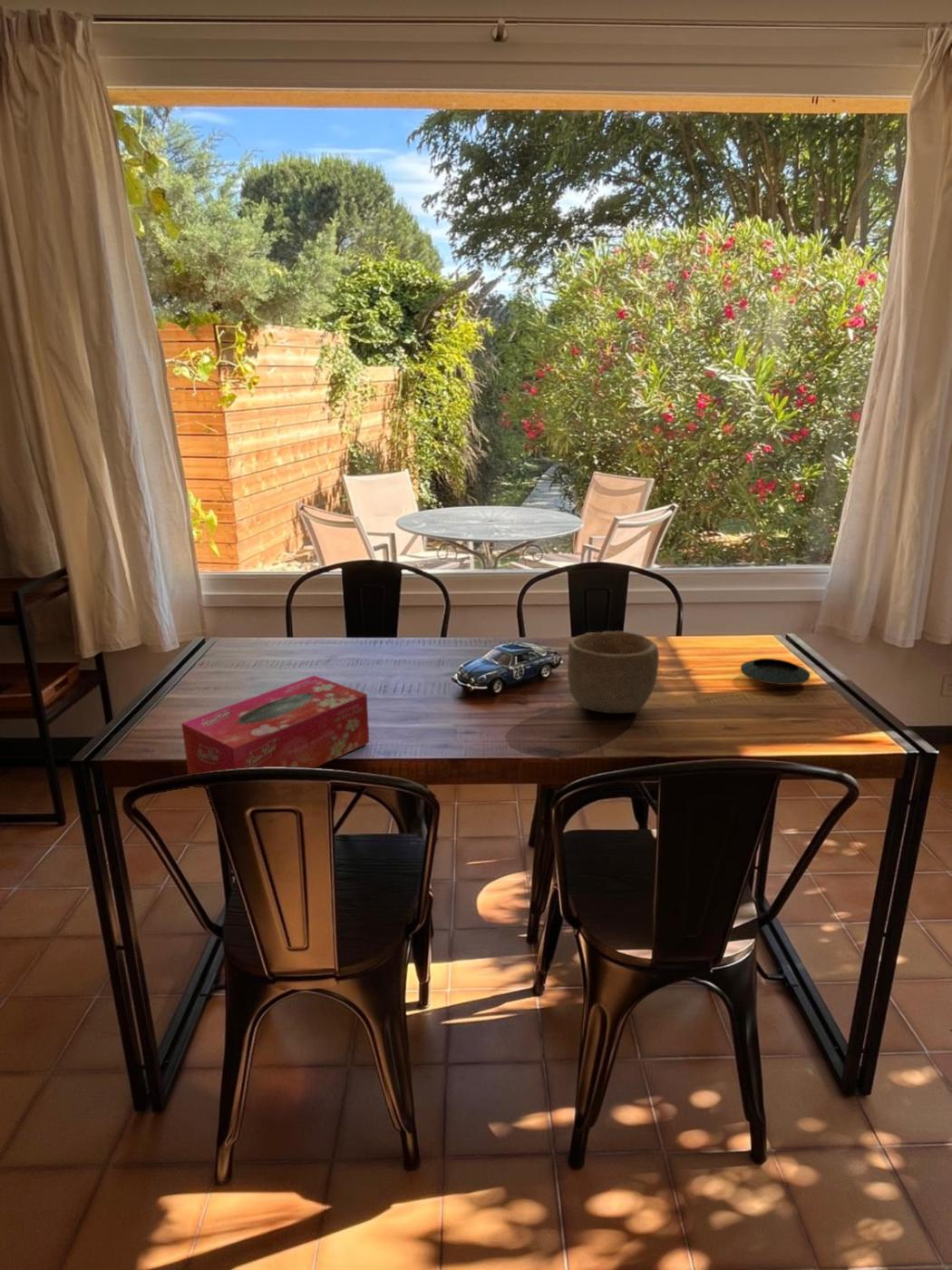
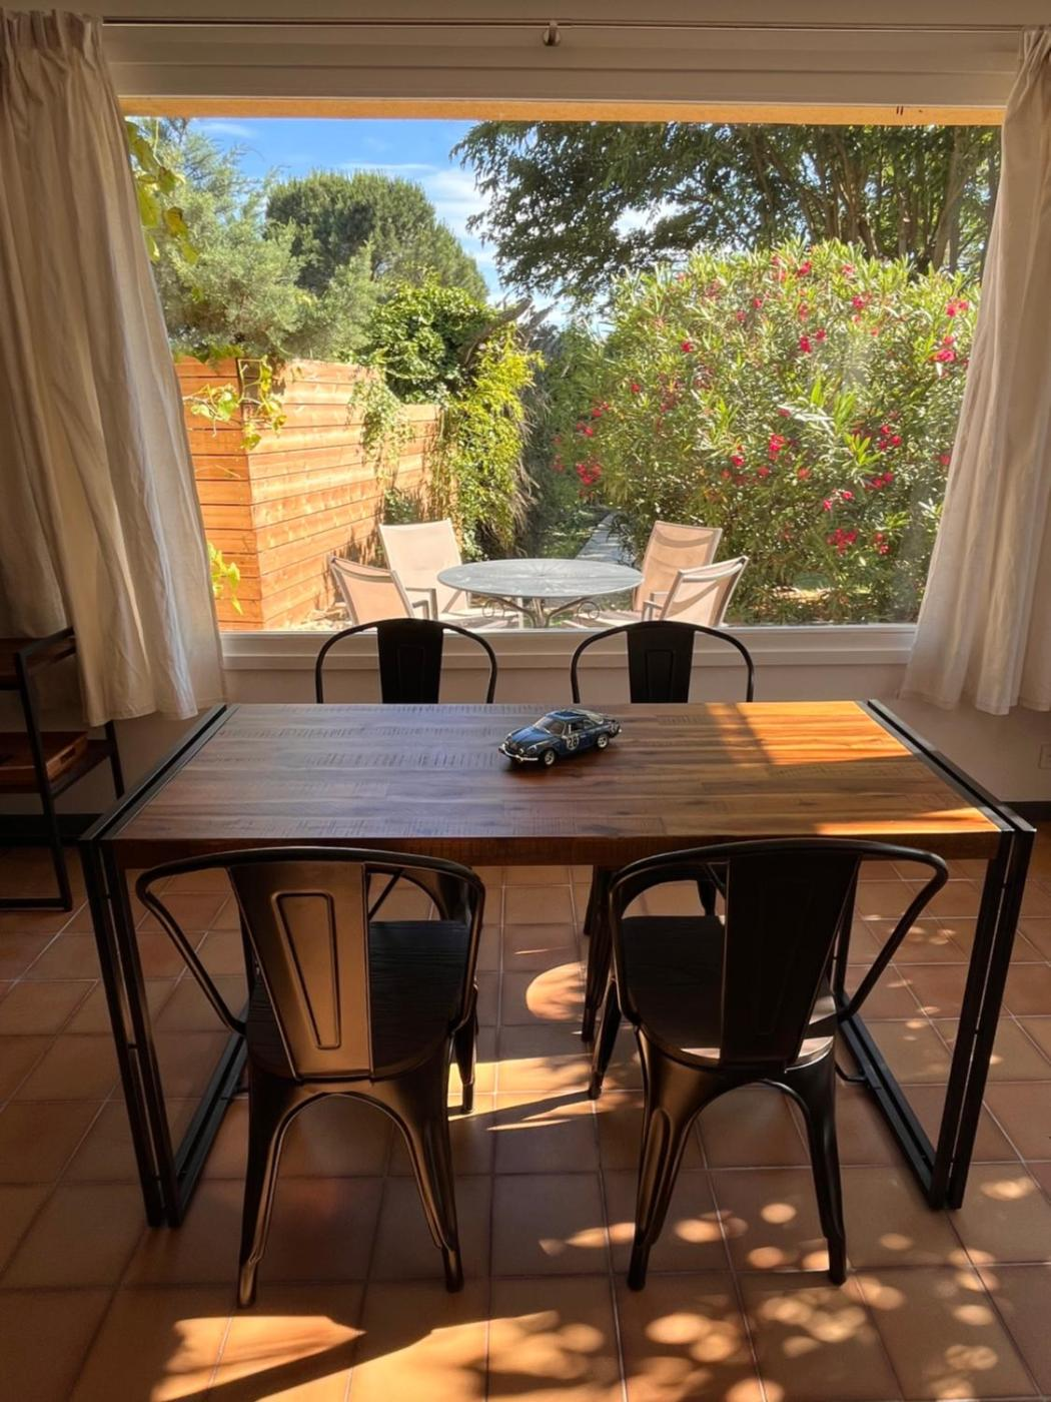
- saucer (774, 669)
- bowl (610, 675)
- tissue box (280, 733)
